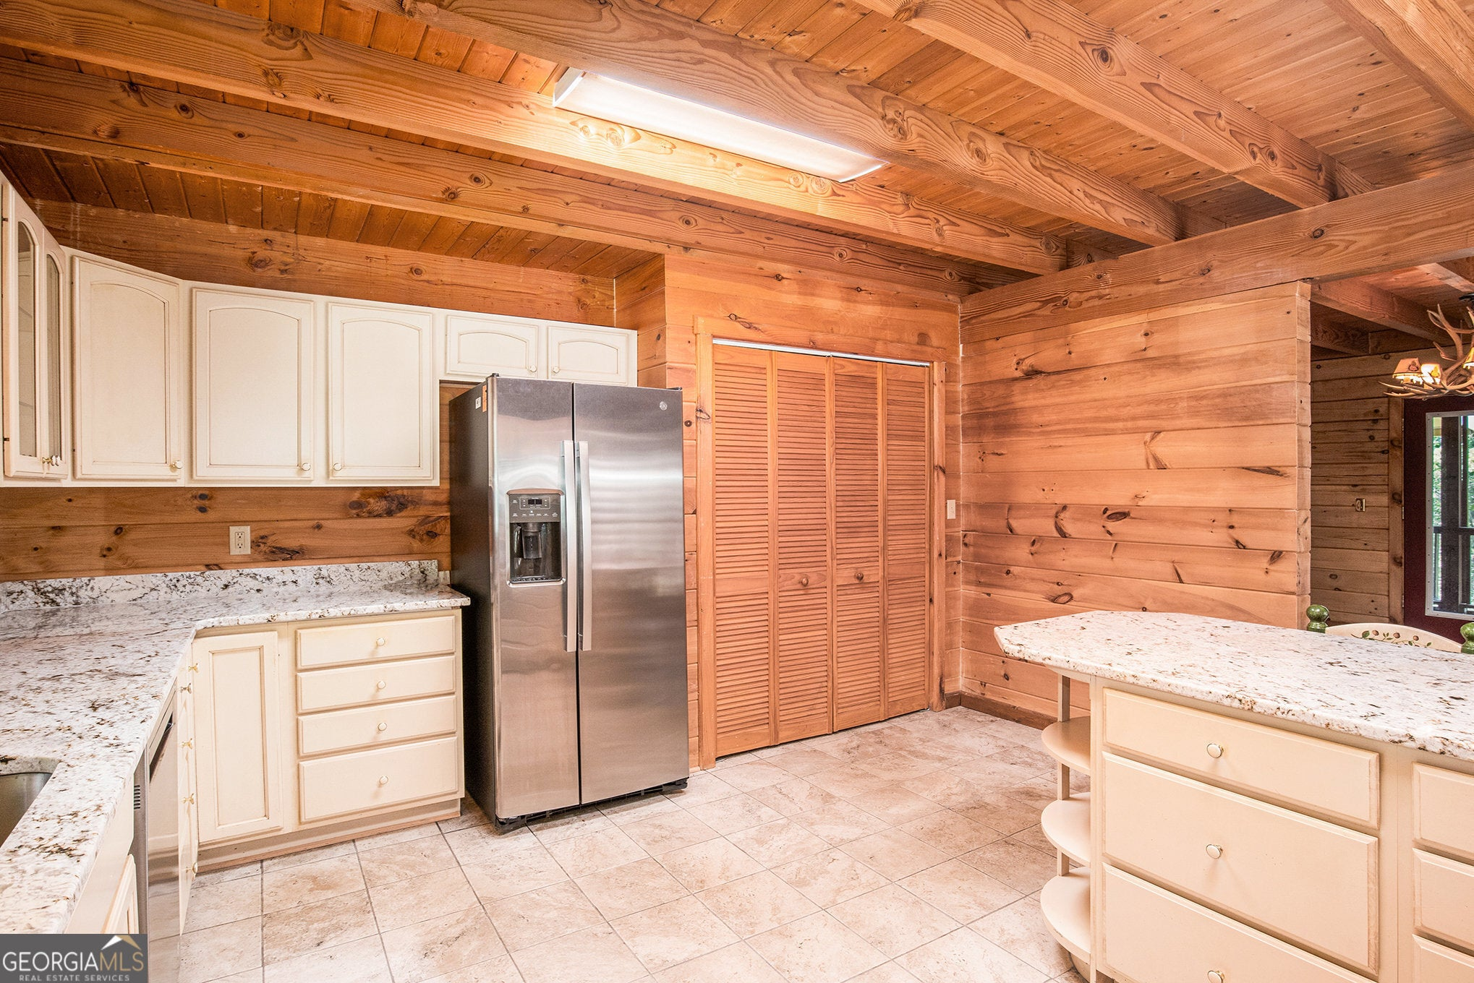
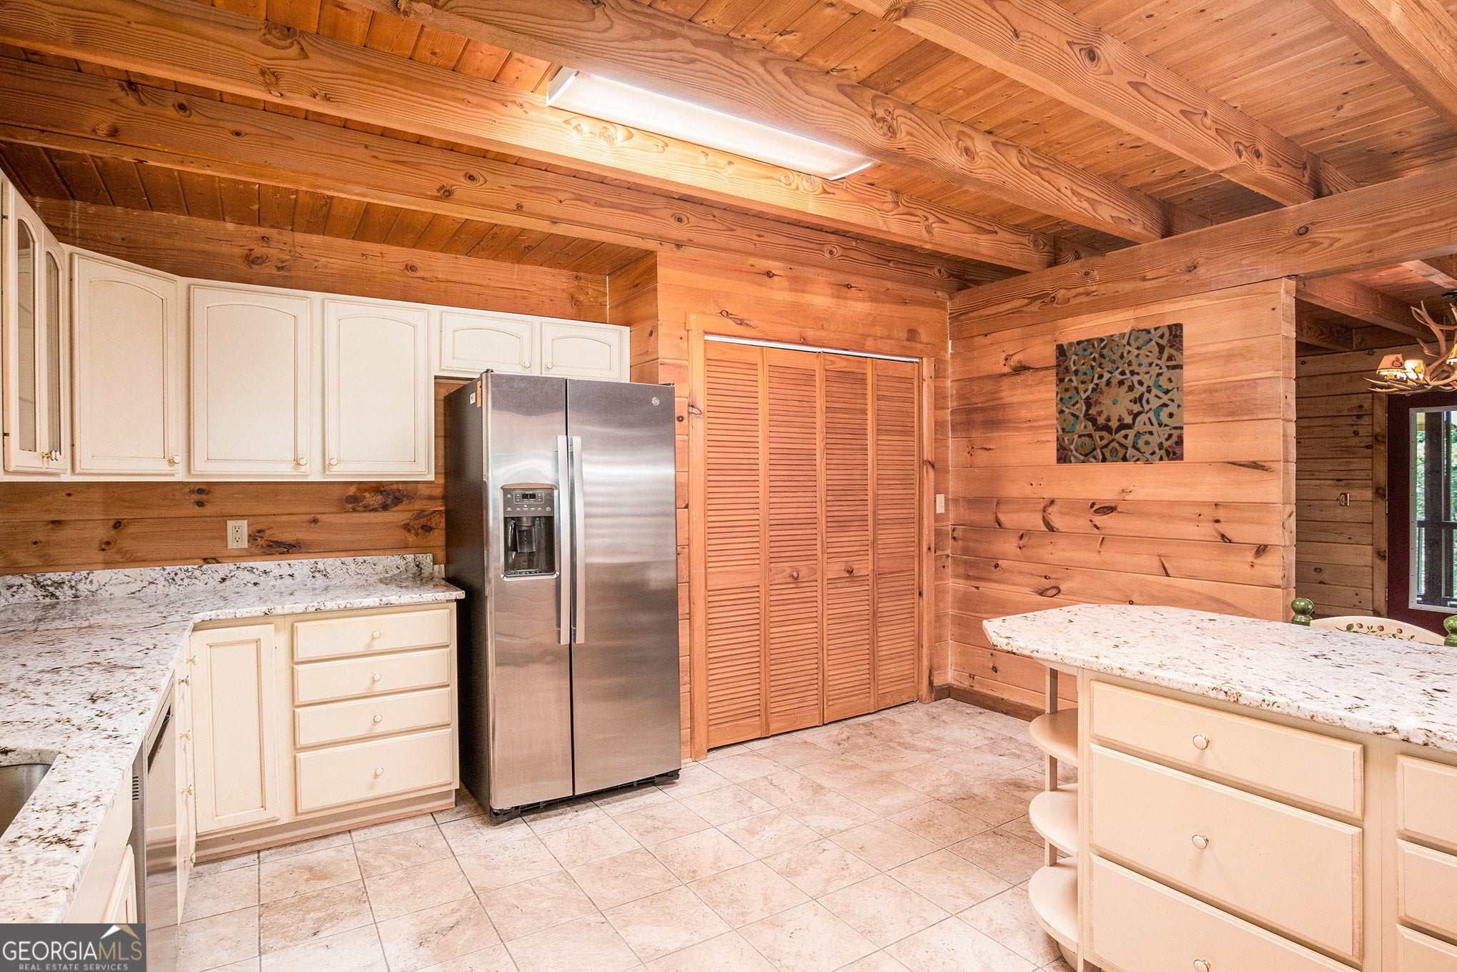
+ wall art (1115, 398)
